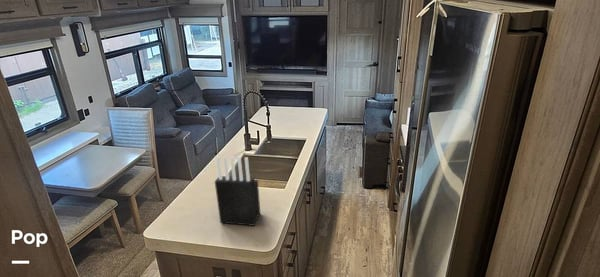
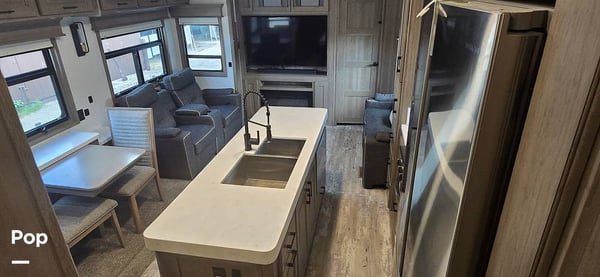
- knife block (238, 186)
